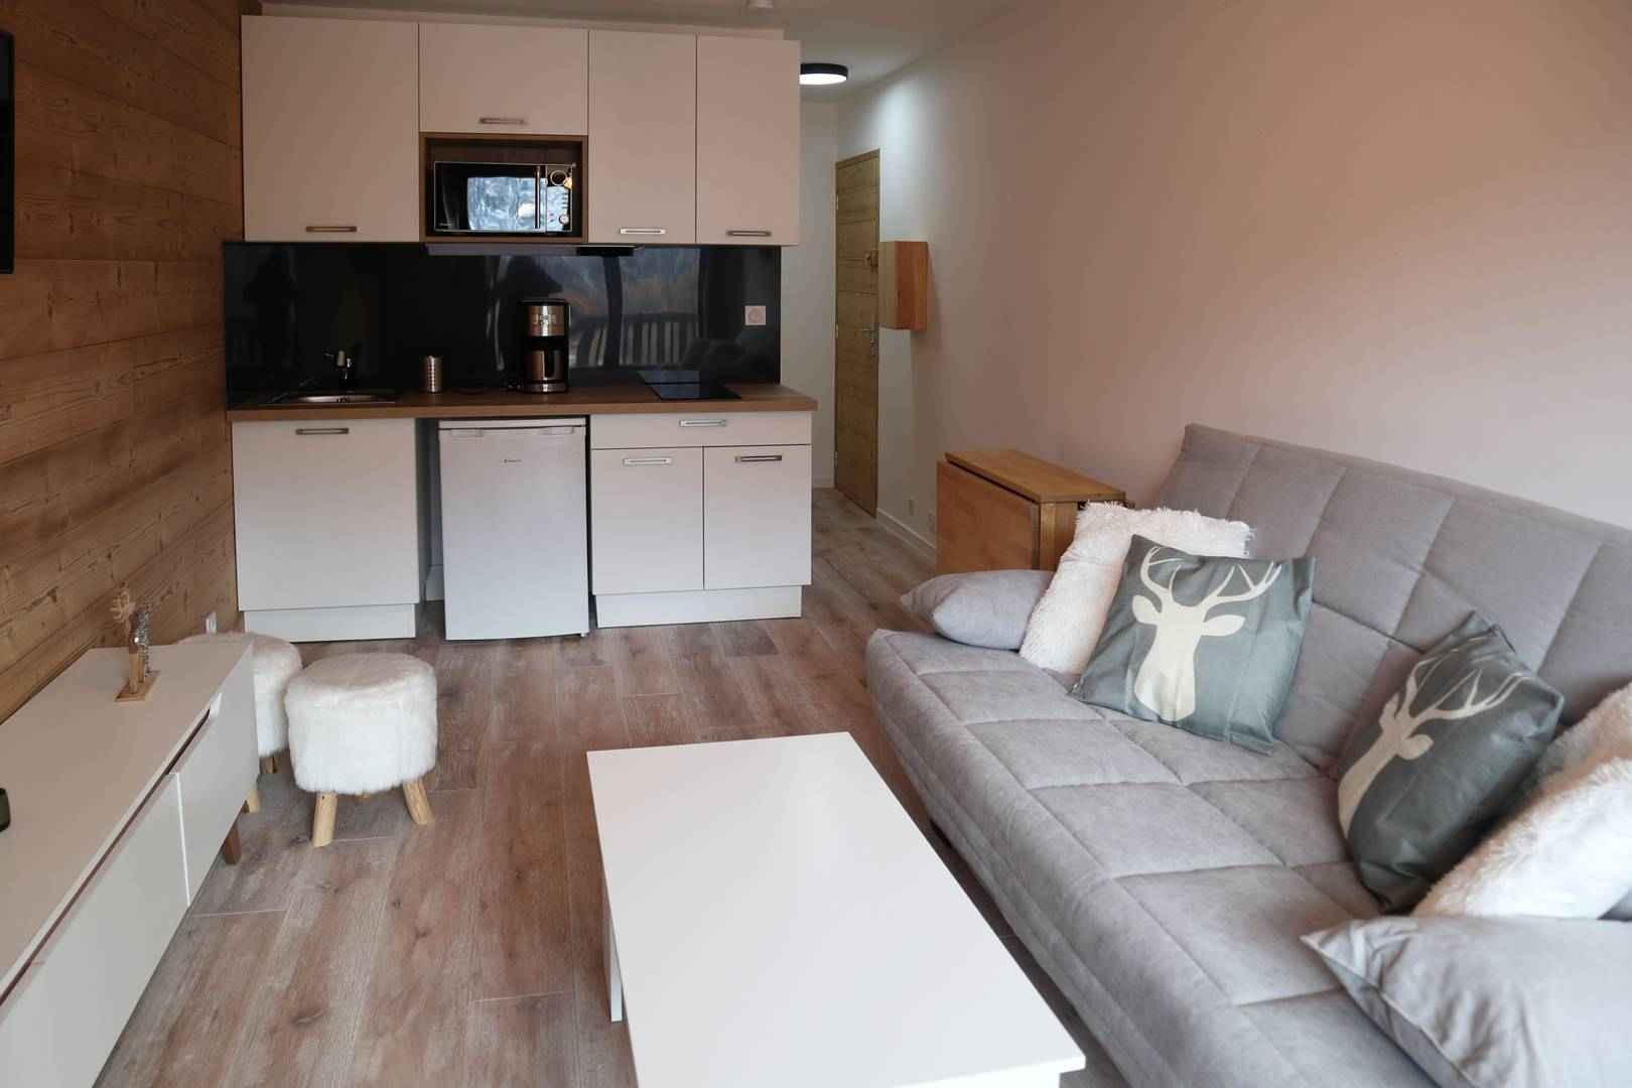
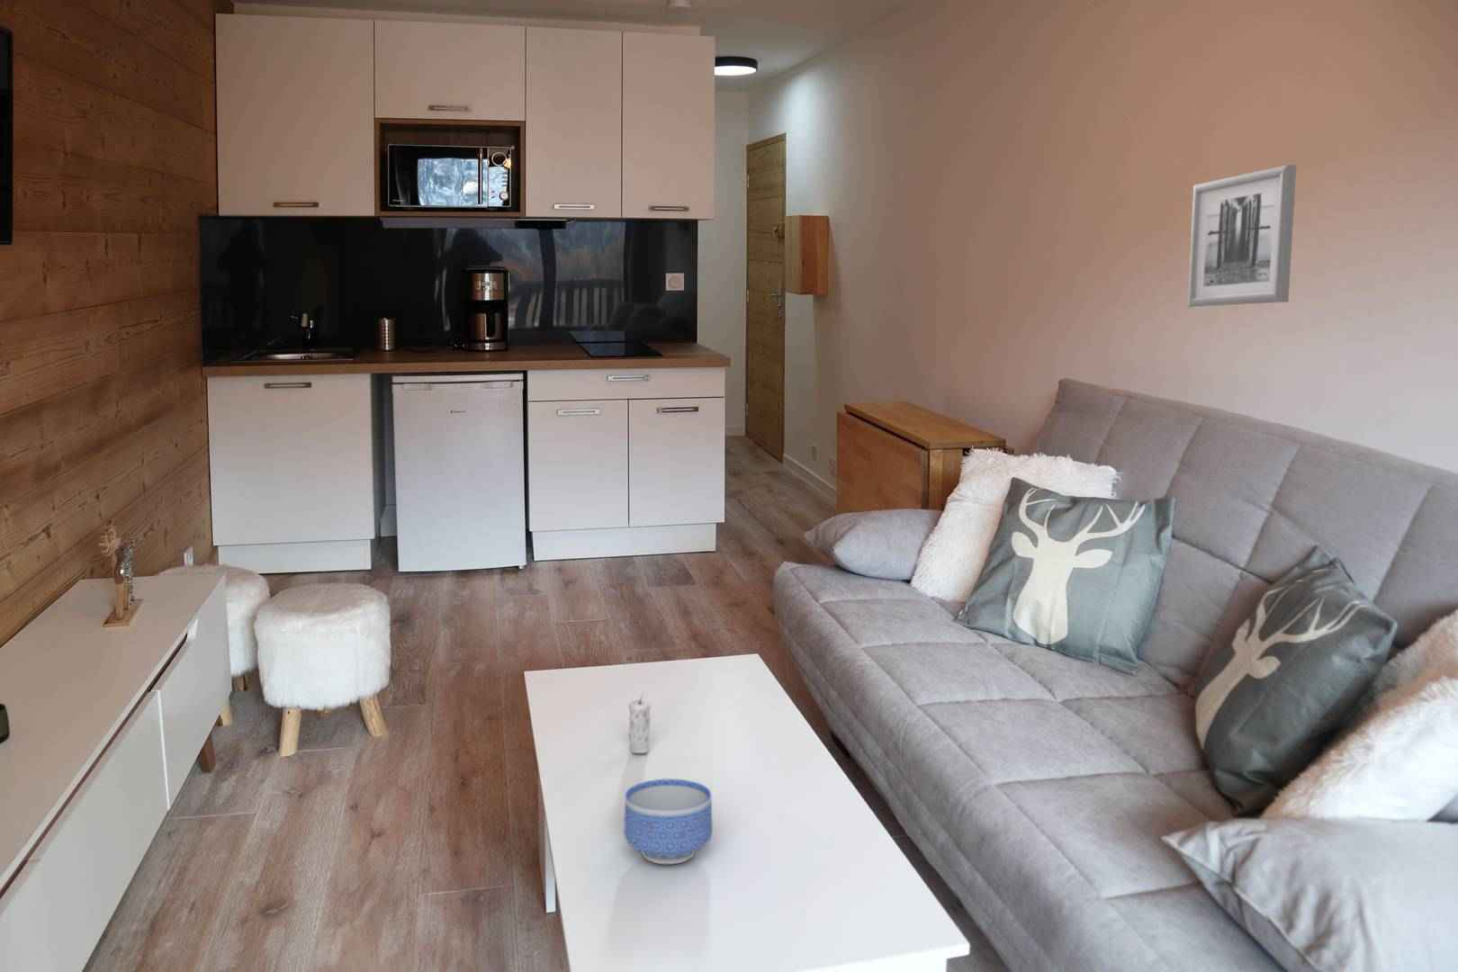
+ bowl (668, 823)
+ wall art (1239, 241)
+ candle (639, 721)
